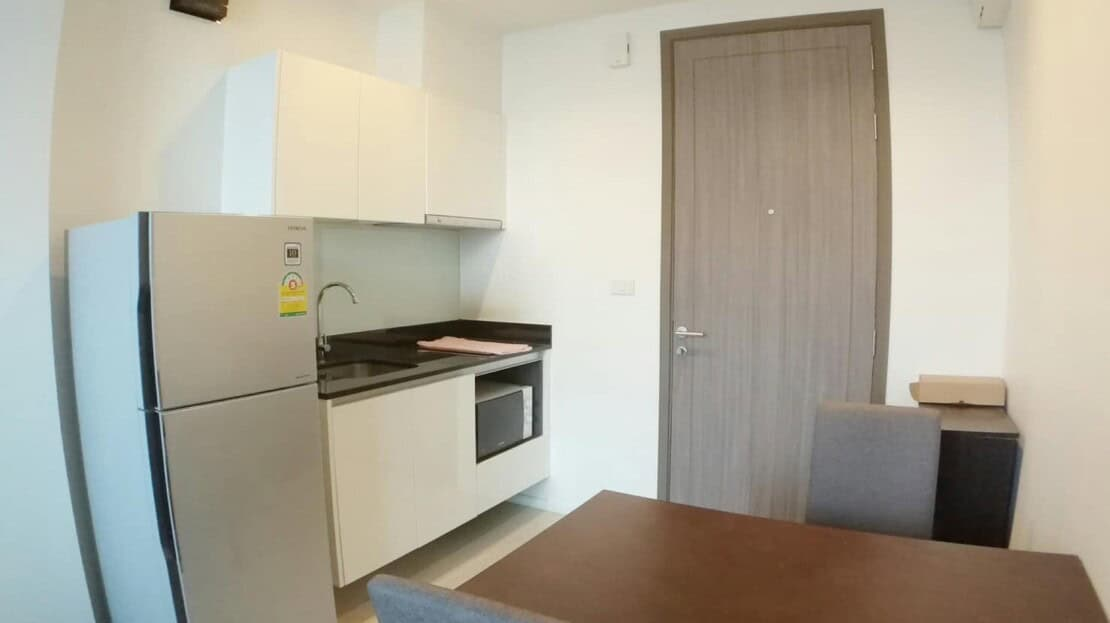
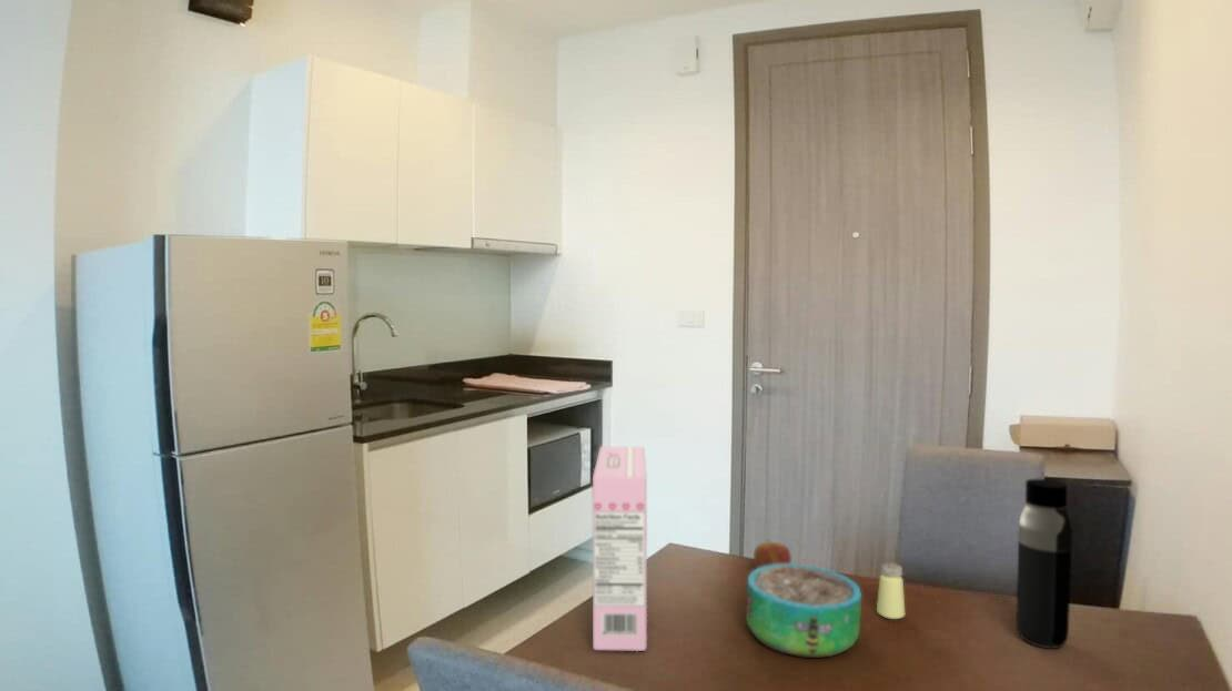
+ cereal box (620, 538)
+ decorative bowl (801, 608)
+ water bottle (1043, 561)
+ saltshaker (890, 589)
+ apple (771, 556)
